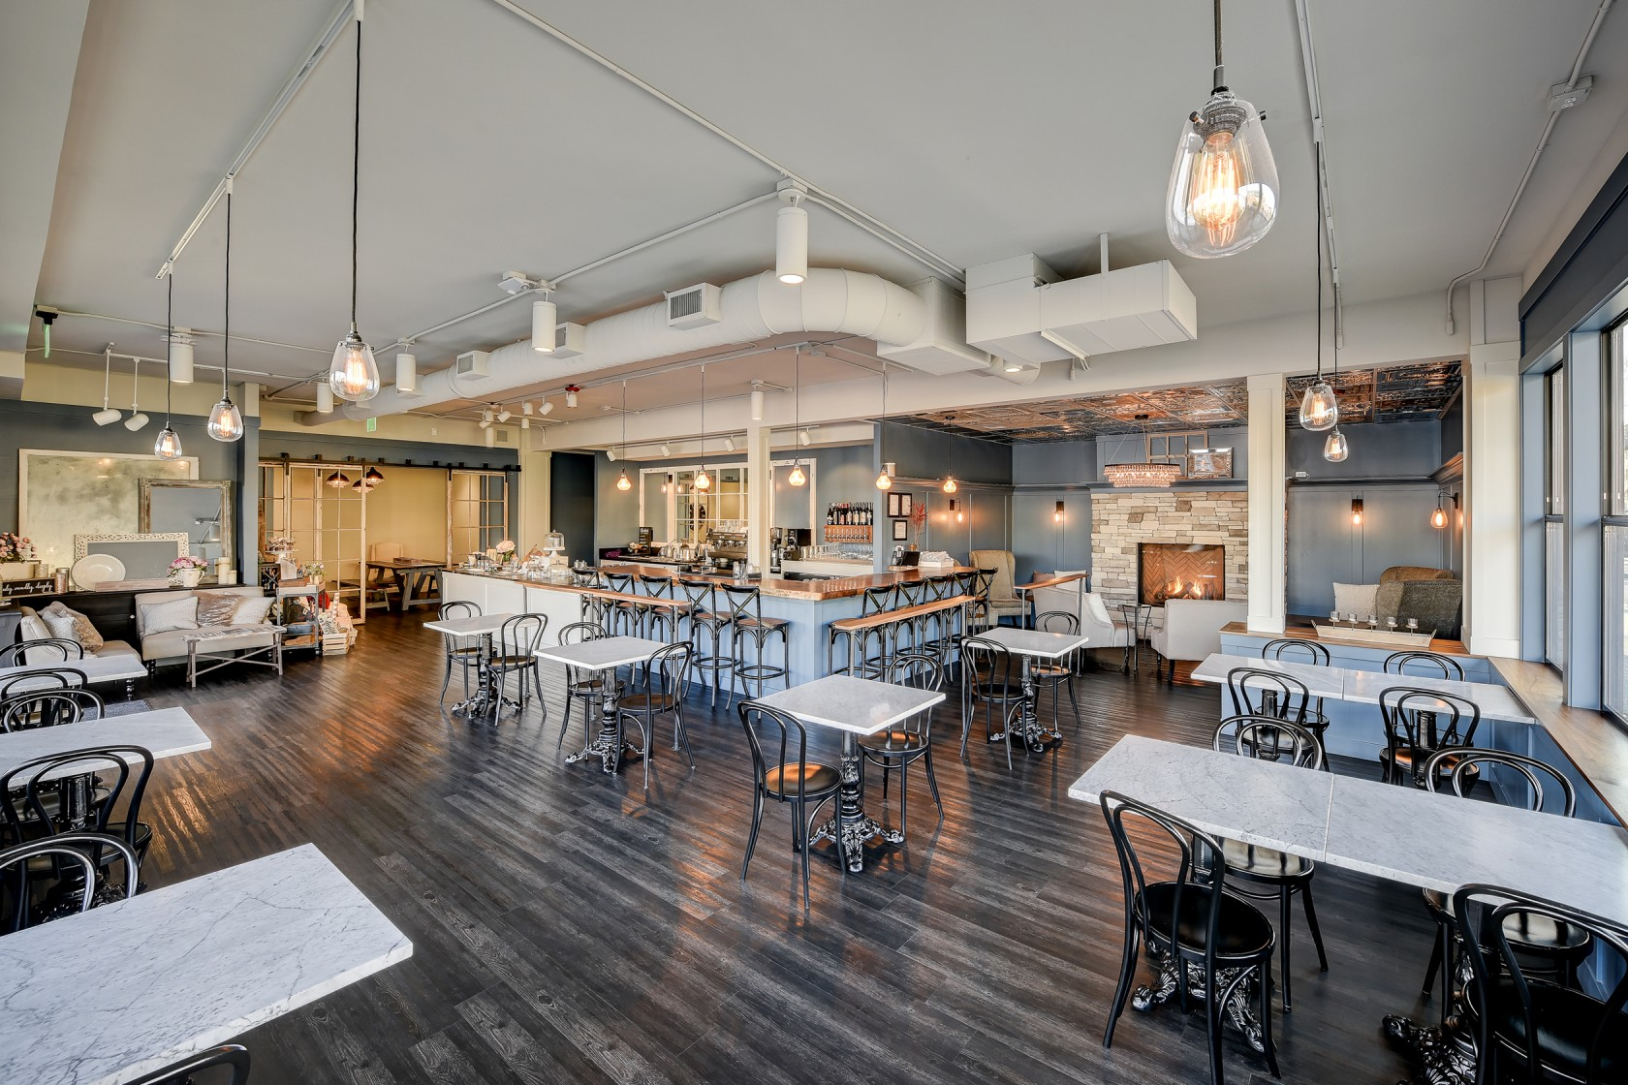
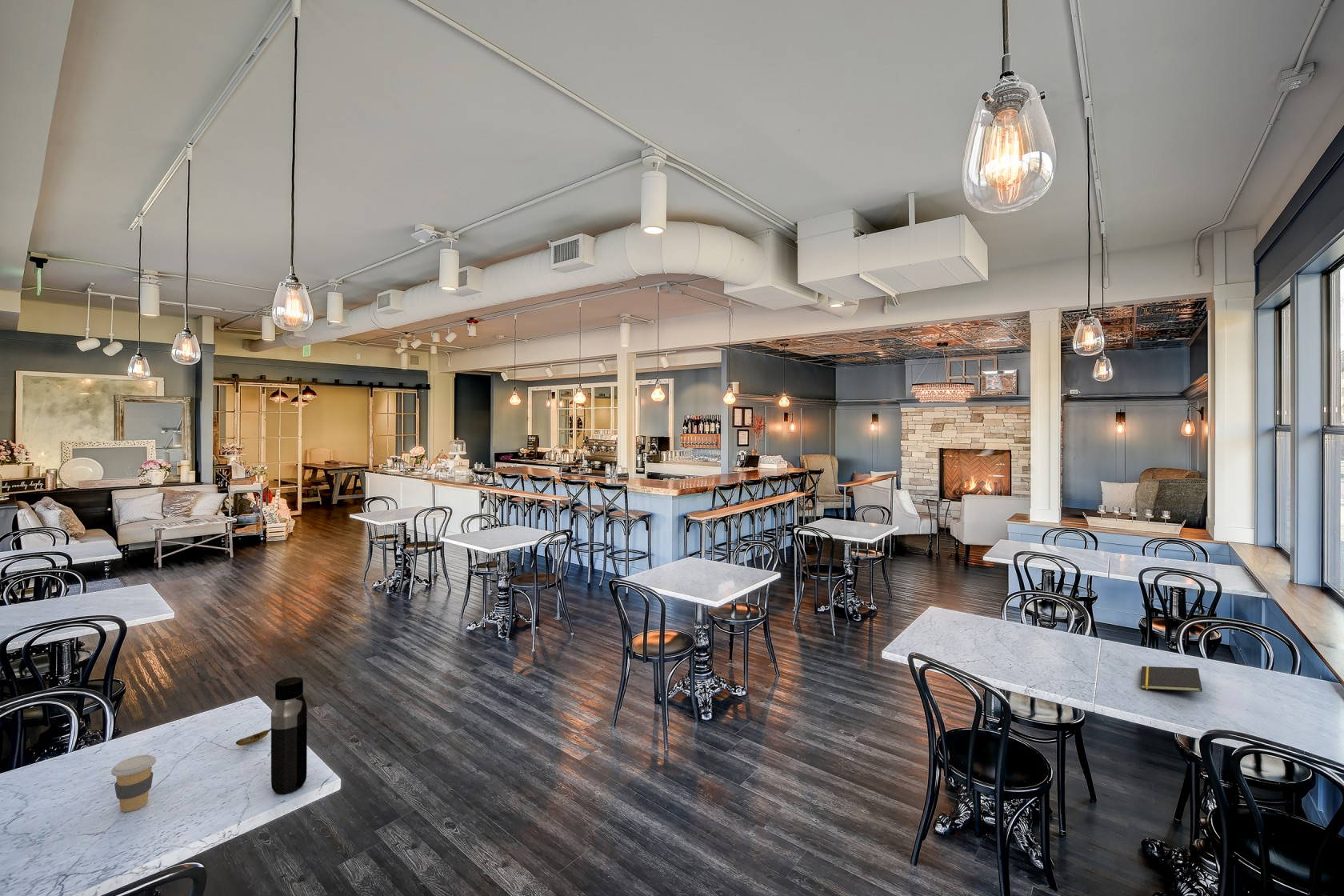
+ banana (253, 738)
+ coffee cup (134, 783)
+ water bottle (289, 734)
+ notepad (1170, 678)
